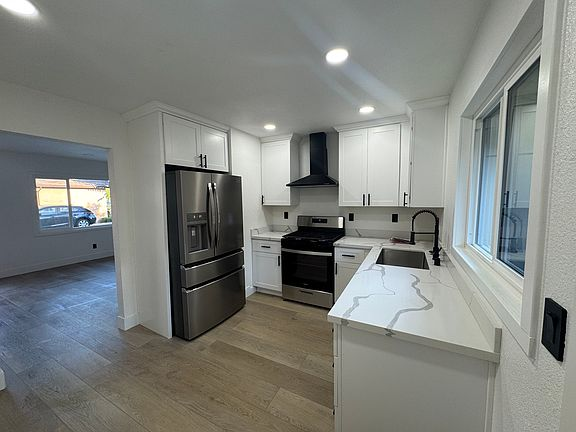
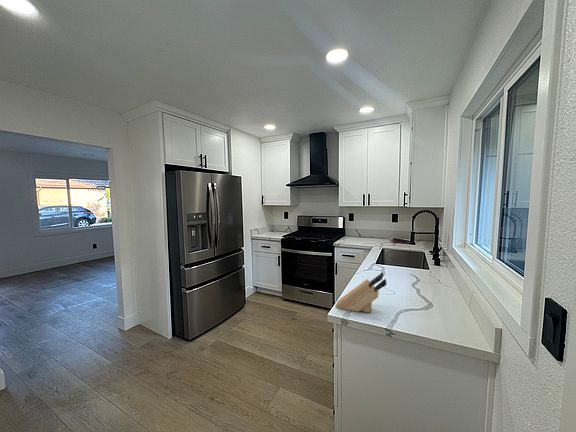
+ knife block (360, 290)
